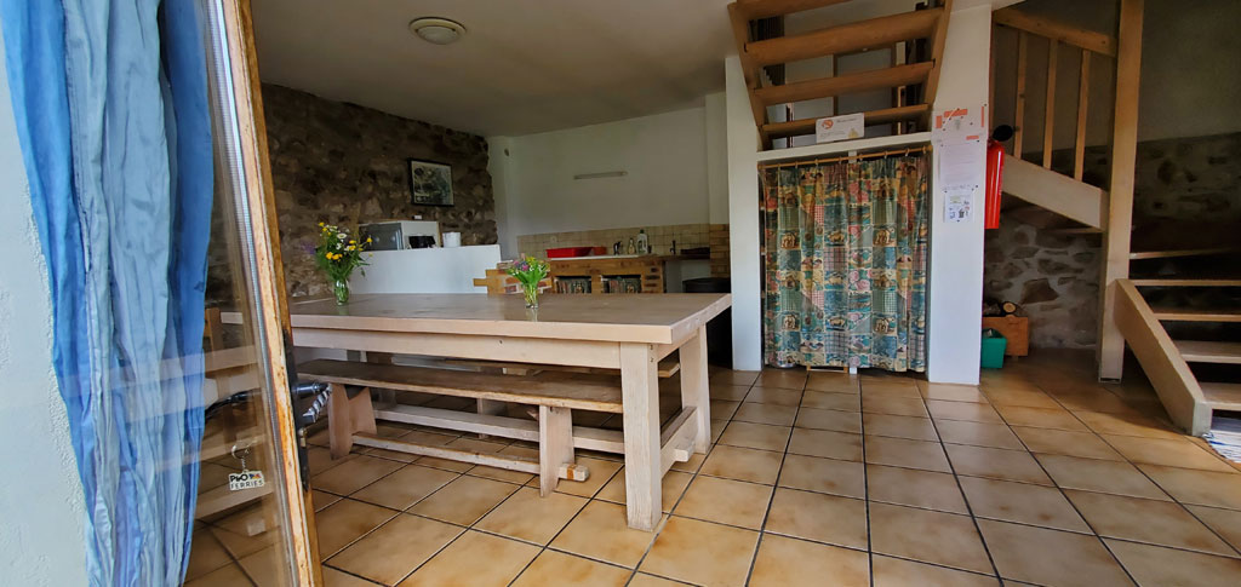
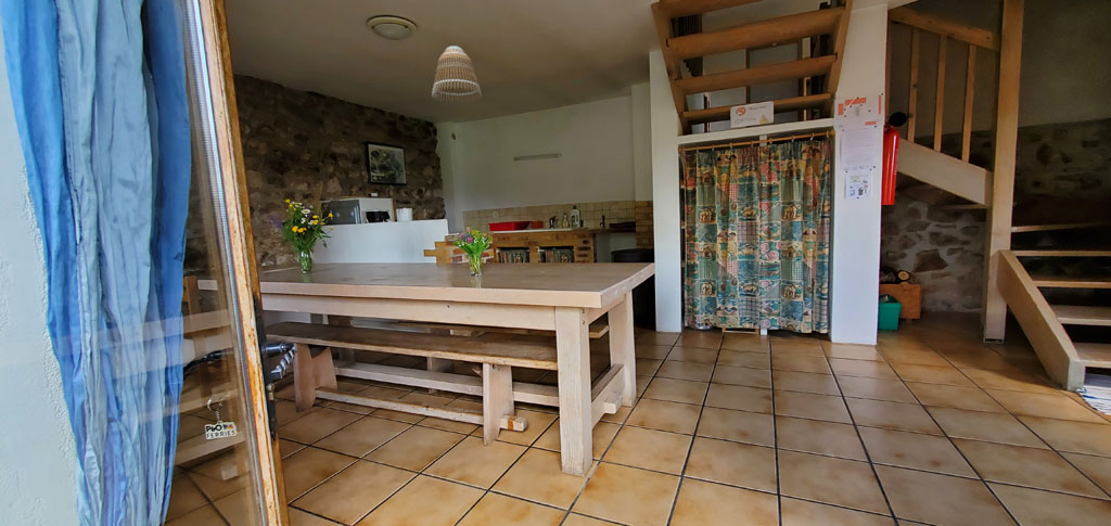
+ lamp shade (456, 72)
